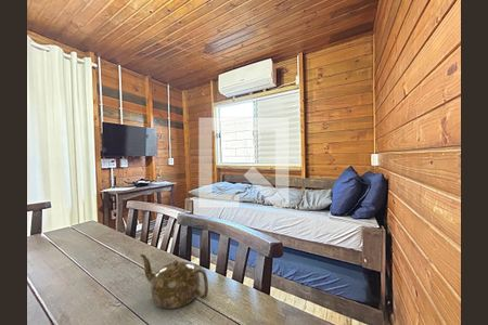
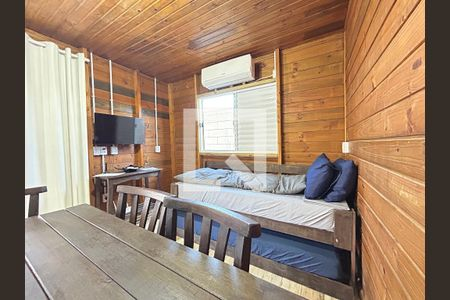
- teapot (172, 276)
